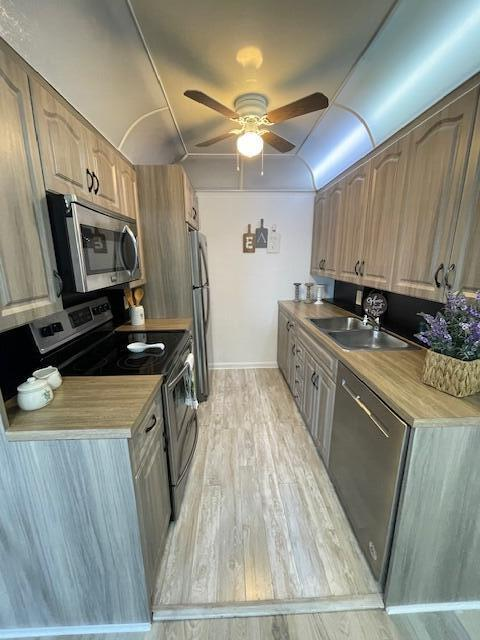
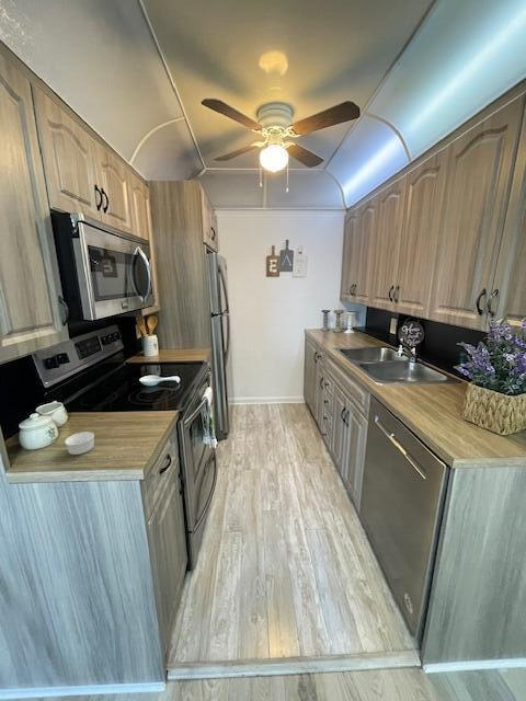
+ ramekin (80, 443)
